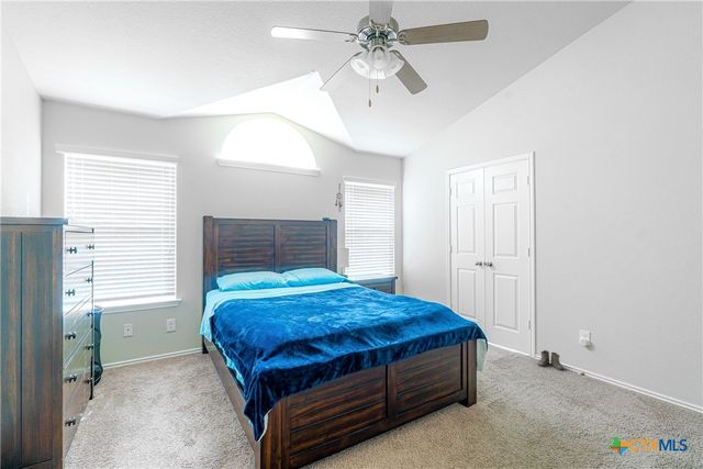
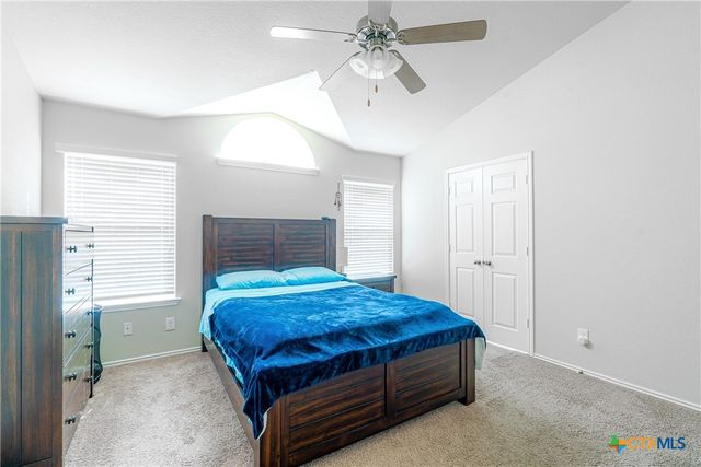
- boots (548, 359)
